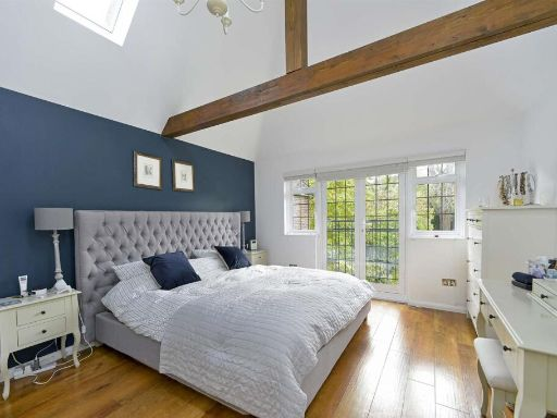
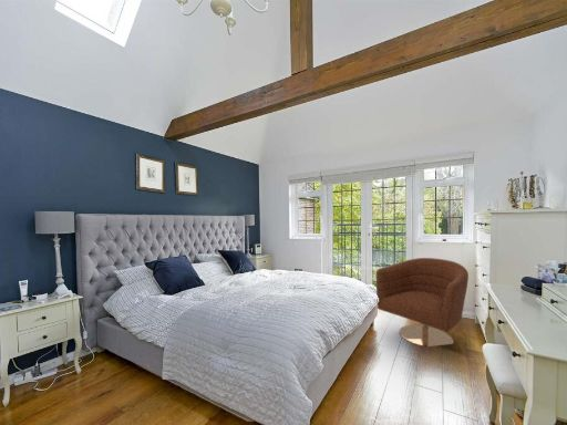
+ armchair (425, 299)
